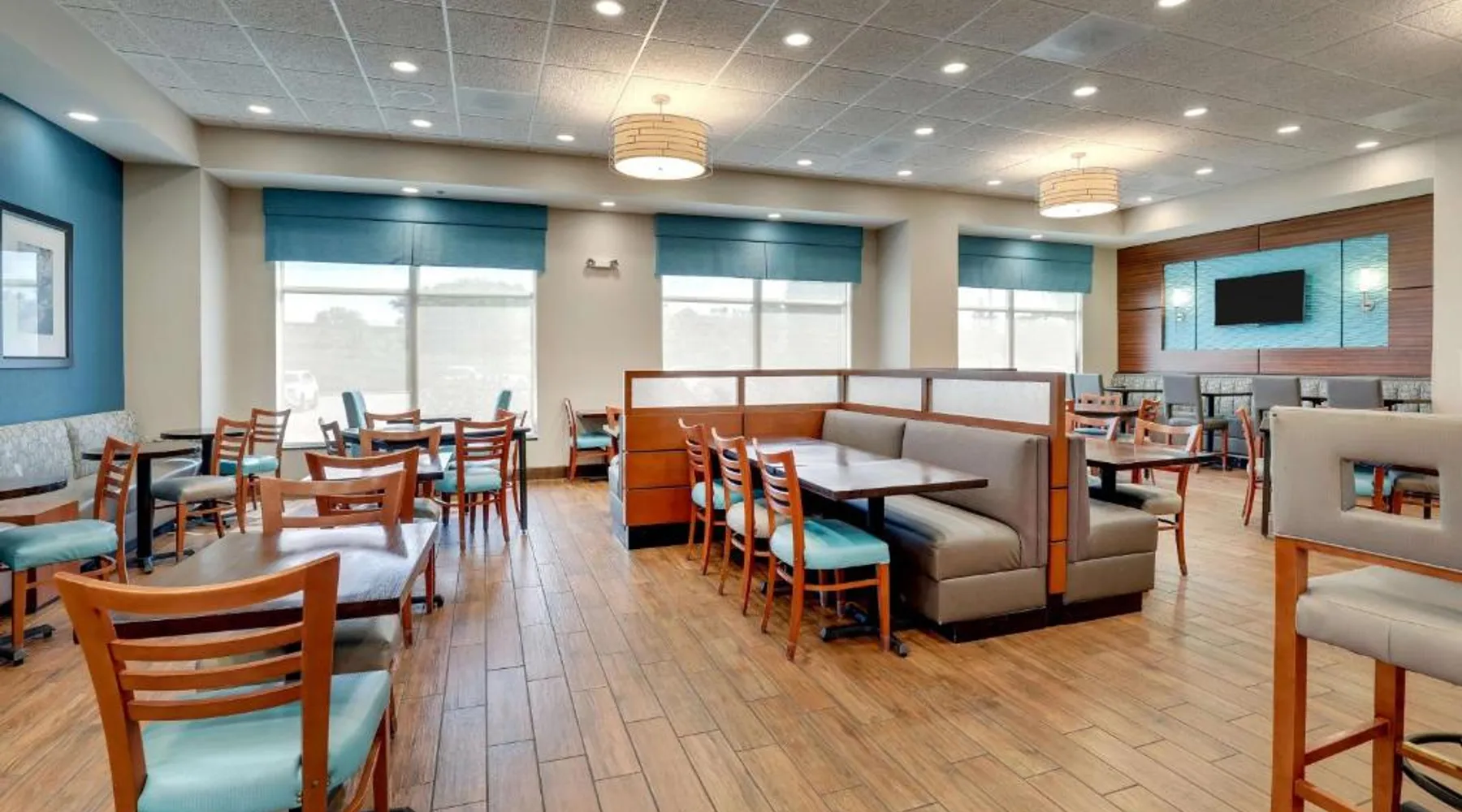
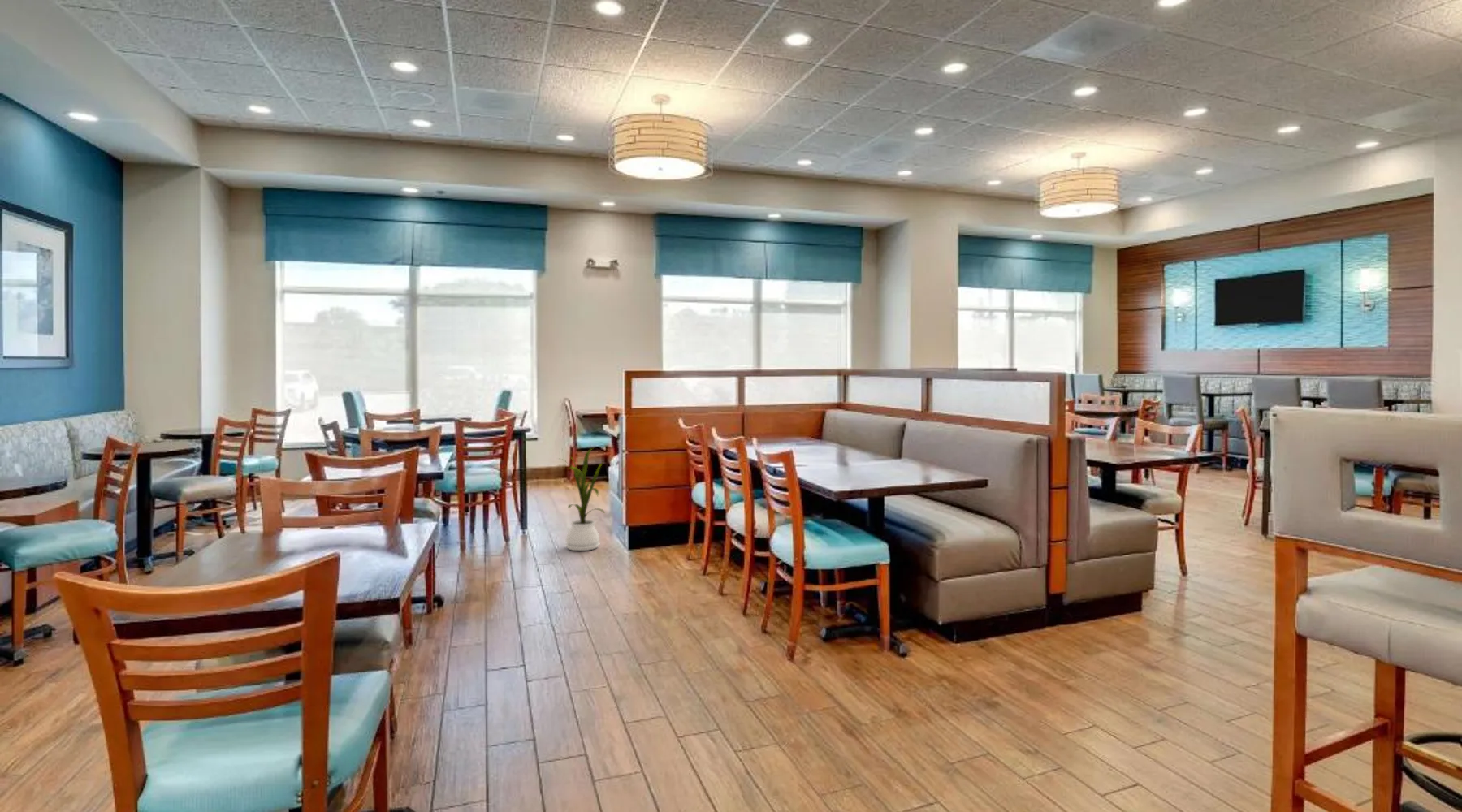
+ house plant (582, 497)
